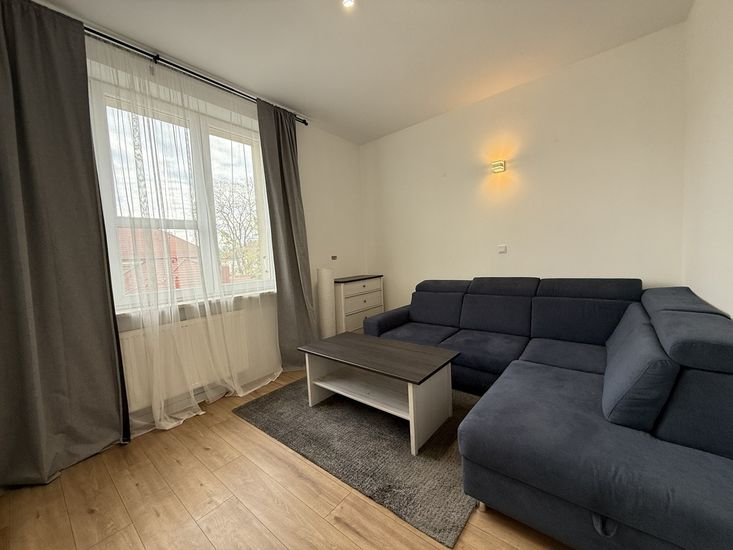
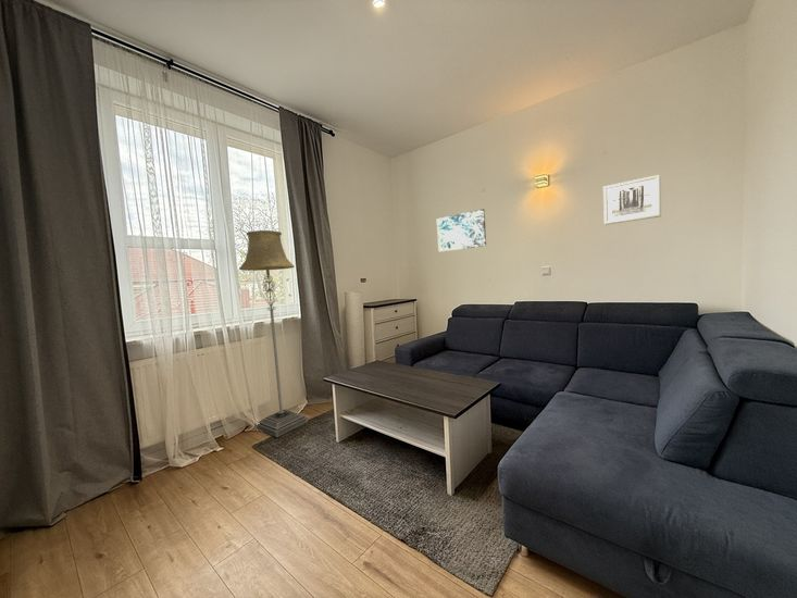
+ floor lamp (273, 331)
+ wall art (460, 232)
+ wall art (631, 200)
